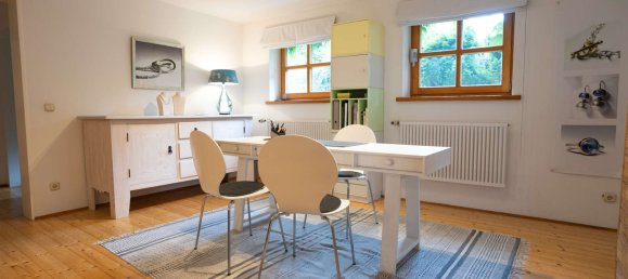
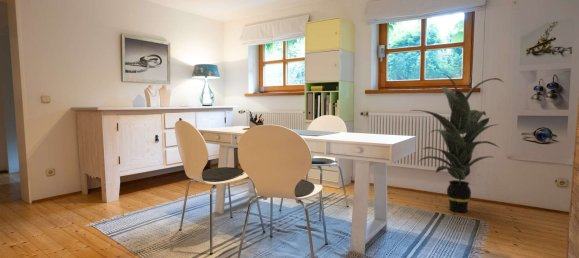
+ indoor plant (455, 141)
